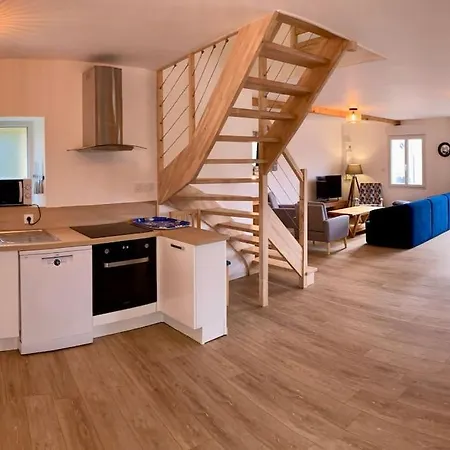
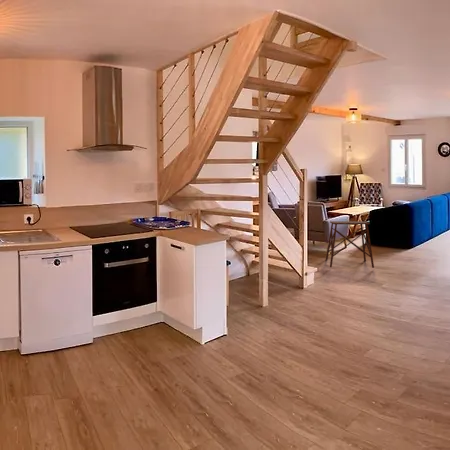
+ side table (348, 243)
